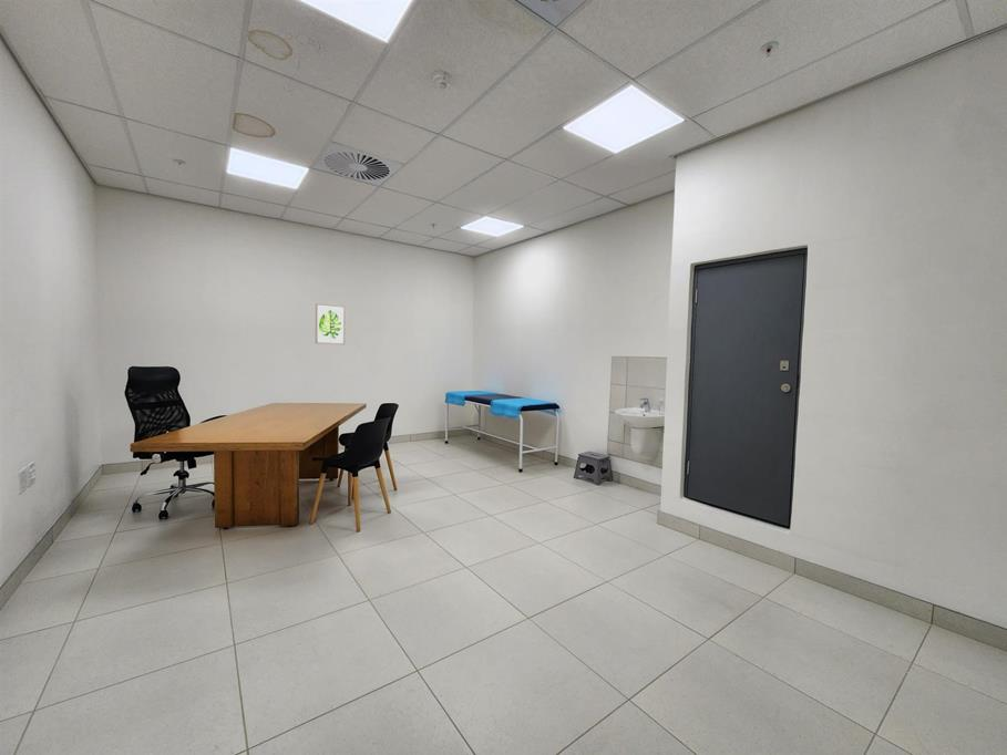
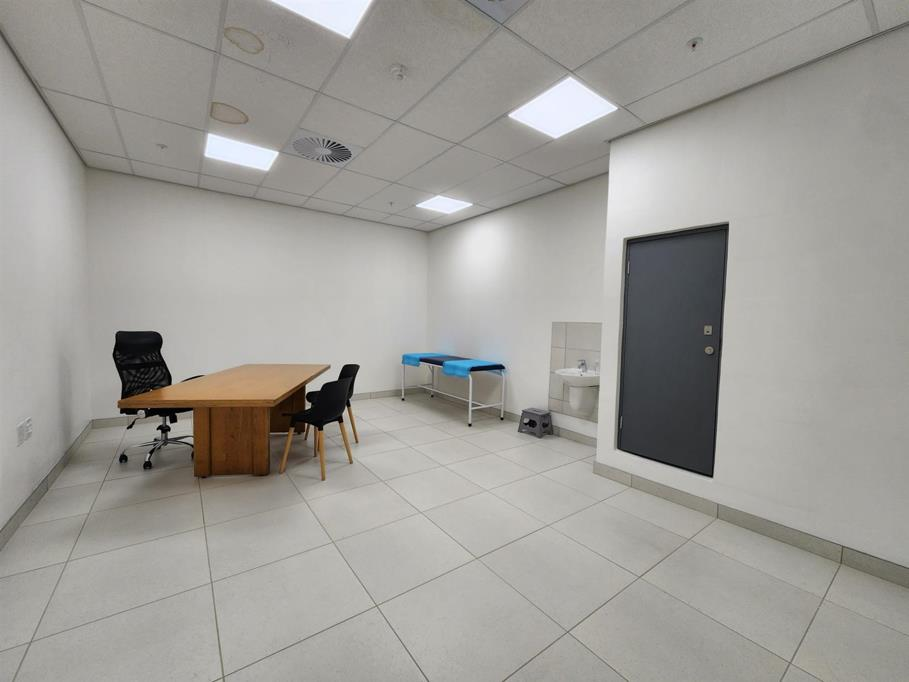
- wall art (330, 324)
